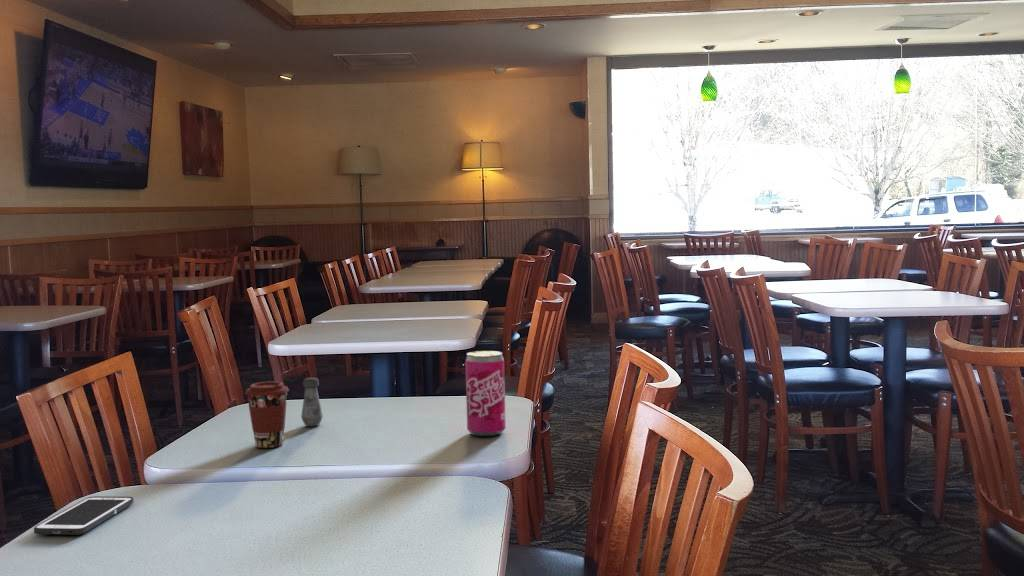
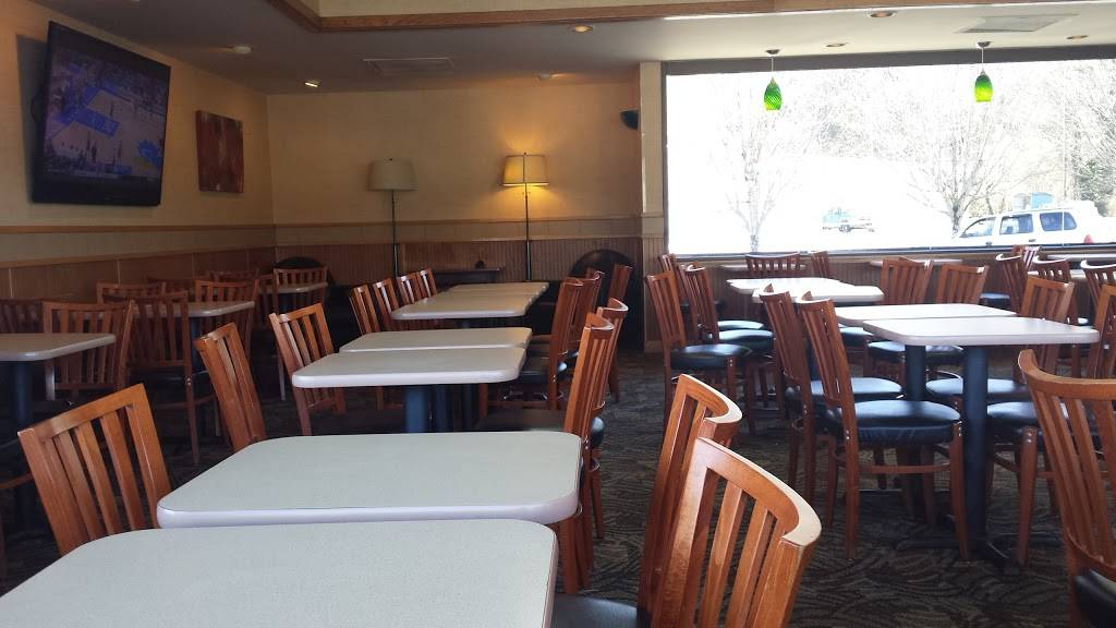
- salt shaker (311, 401)
- coffee cup (268, 414)
- beverage can (485, 392)
- cell phone (86, 514)
